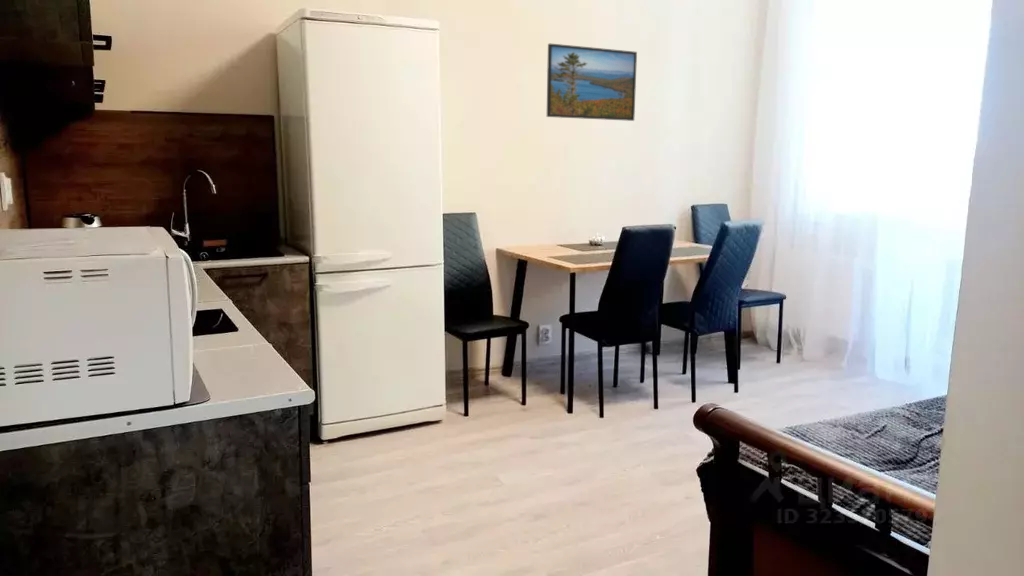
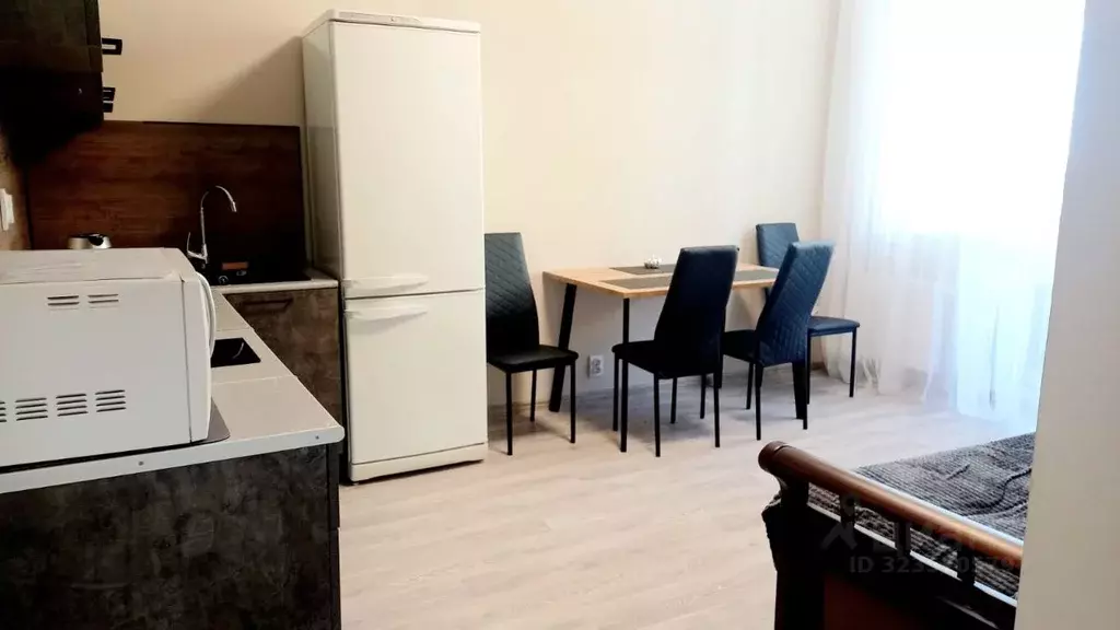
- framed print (592, 83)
